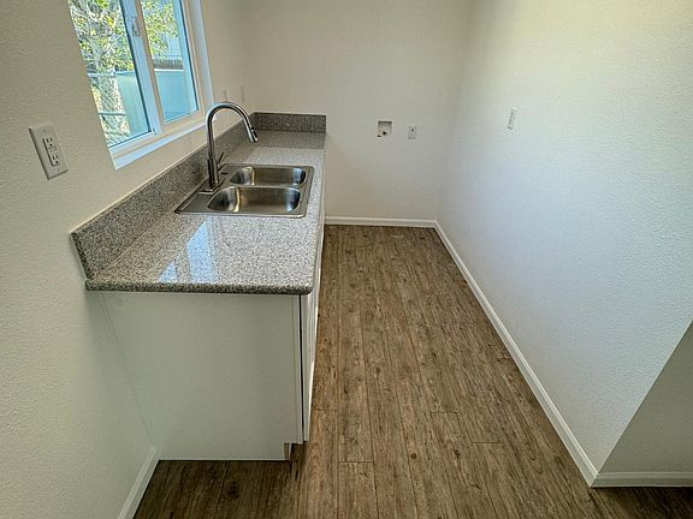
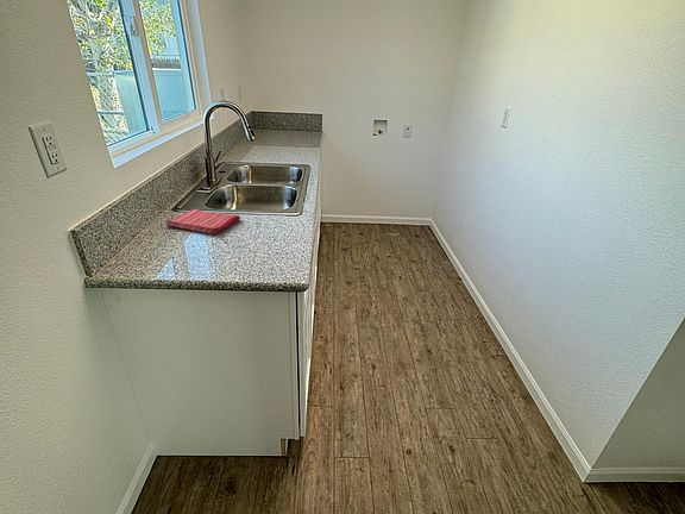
+ dish towel (203, 219)
